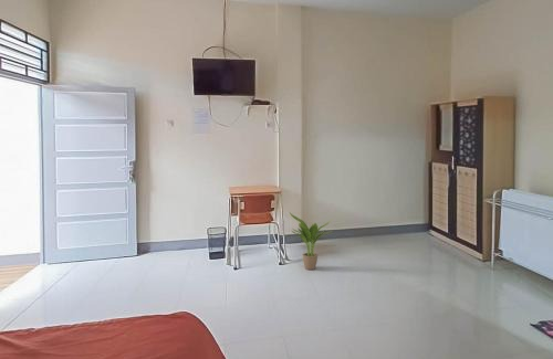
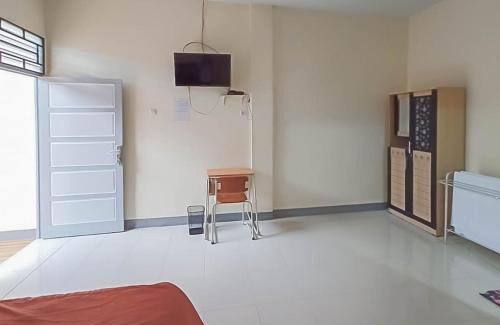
- potted plant (307, 241)
